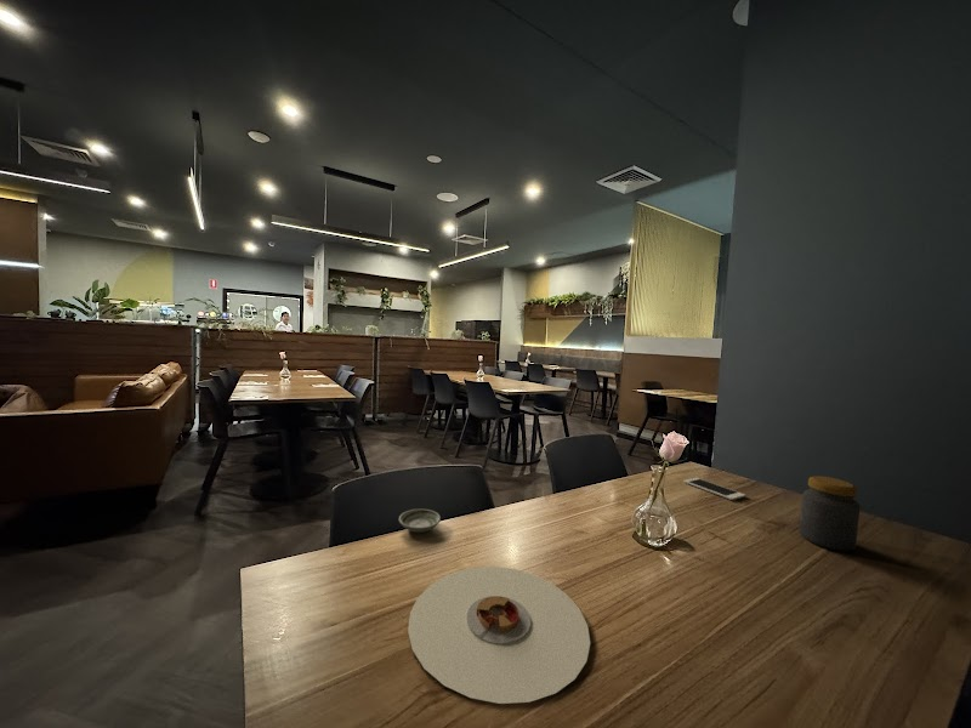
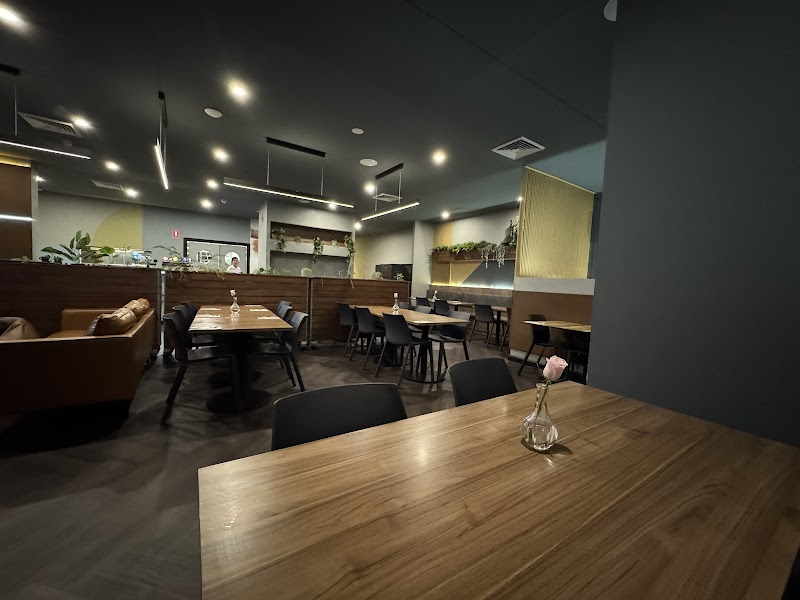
- plate (498, 614)
- cell phone (712, 488)
- saucer (419, 522)
- jar (829, 511)
